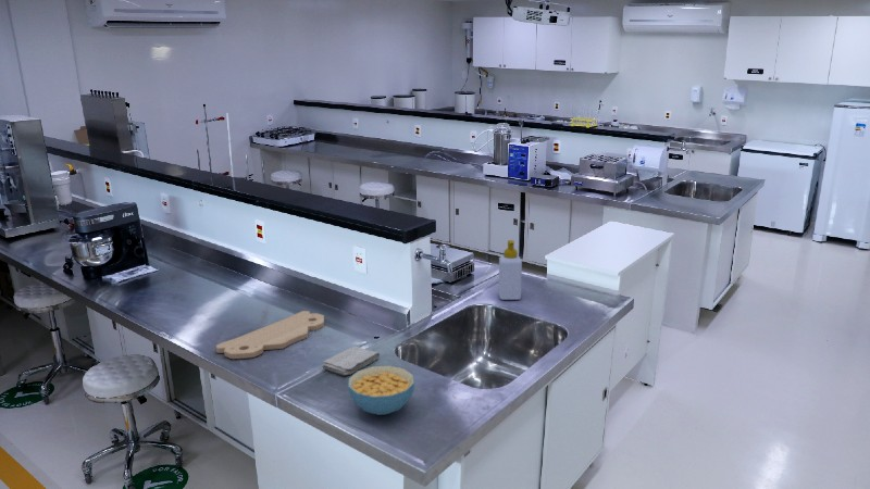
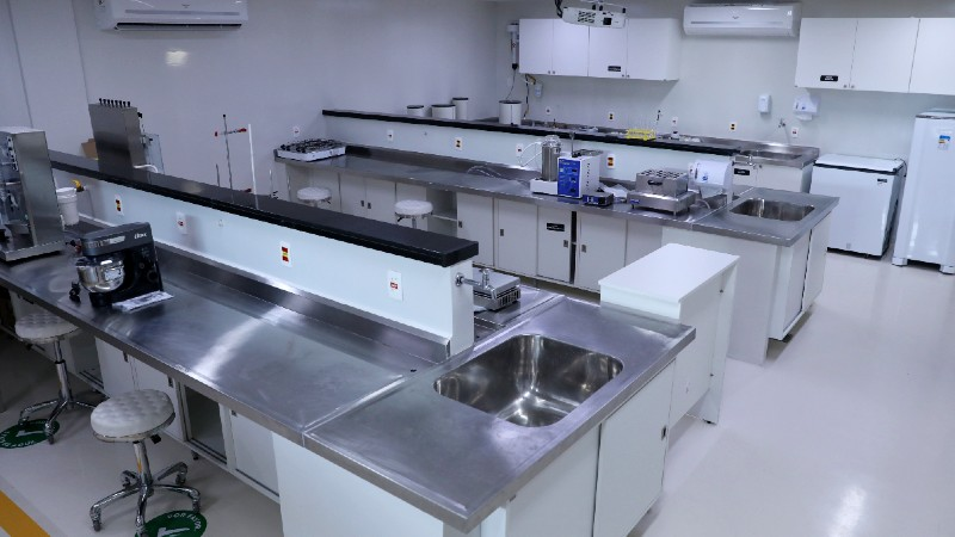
- cutting board (278, 335)
- soap bottle (510, 268)
- cereal bowl (382, 394)
- washcloth (350, 359)
